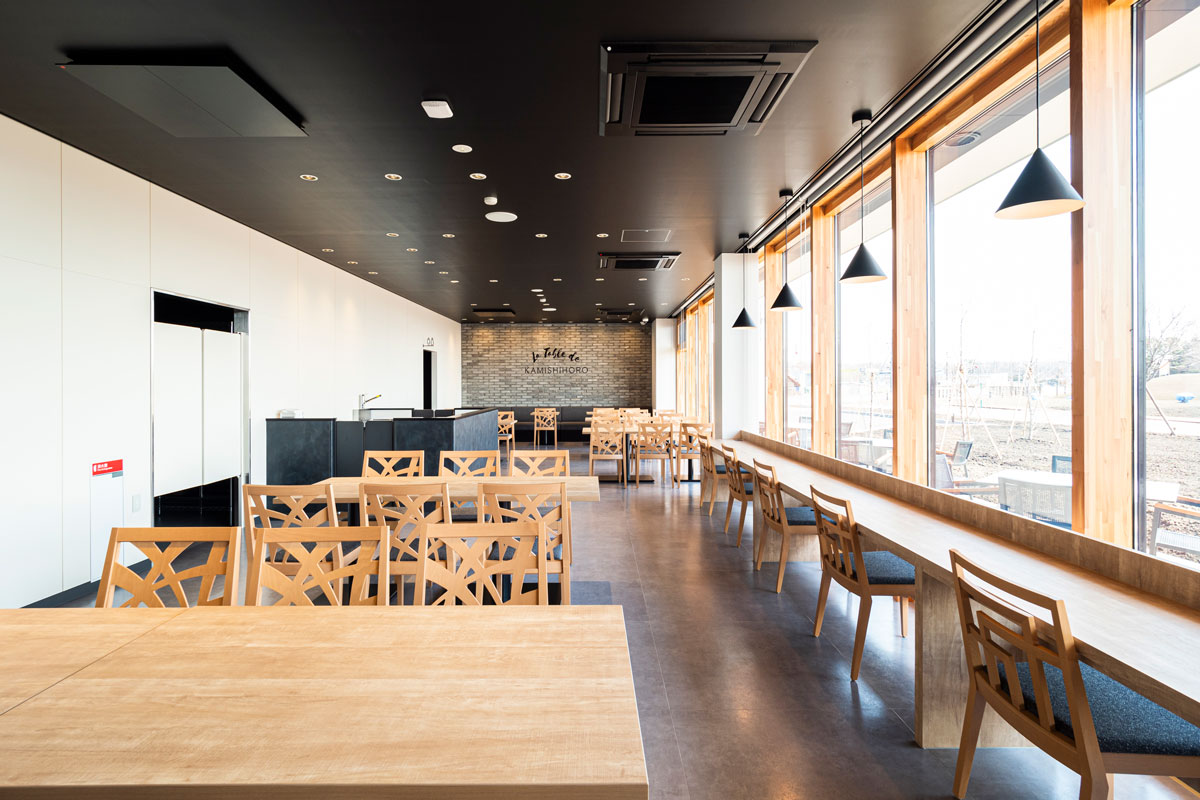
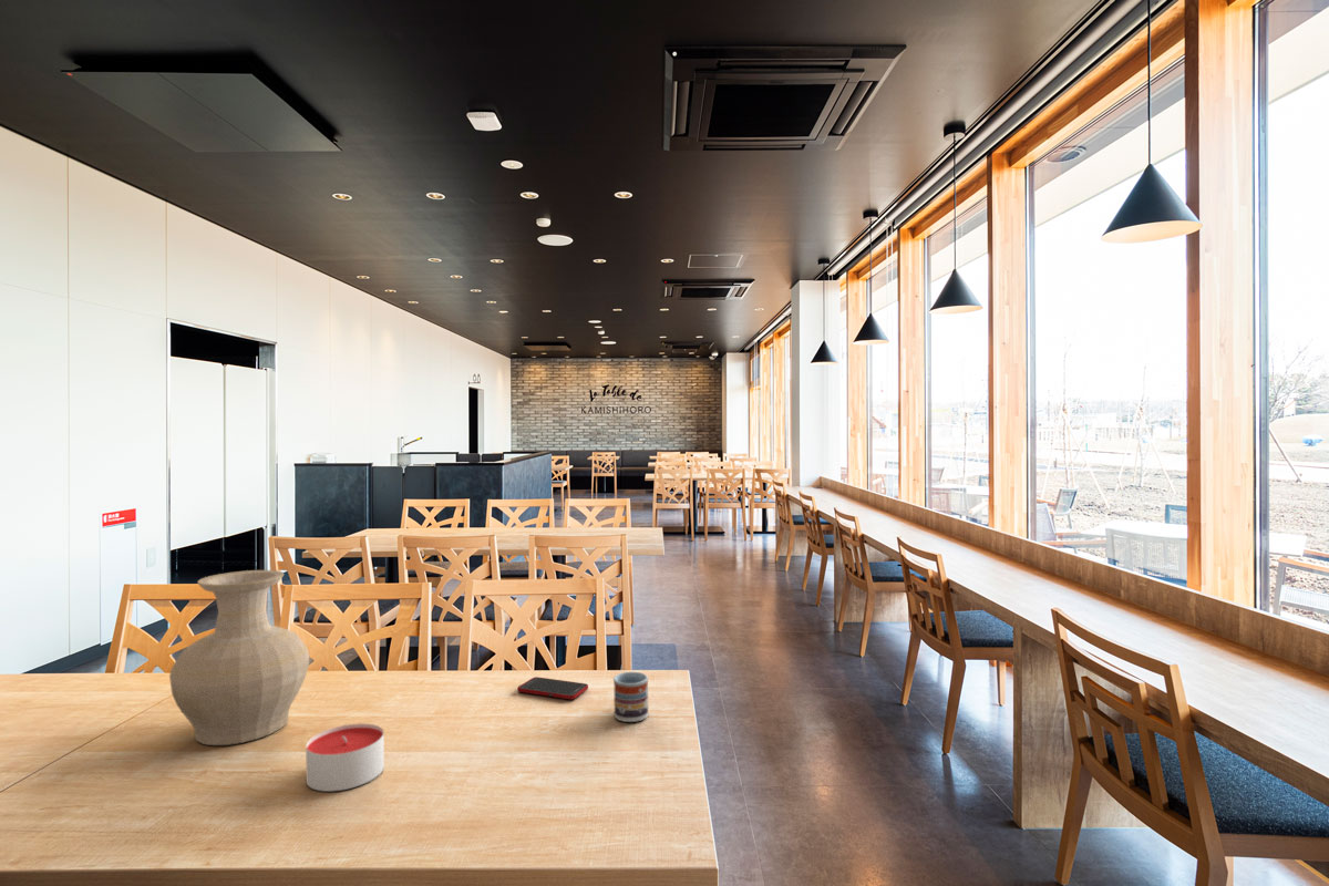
+ cell phone (553, 688)
+ cup (631, 693)
+ candle (346, 754)
+ vase (241, 652)
